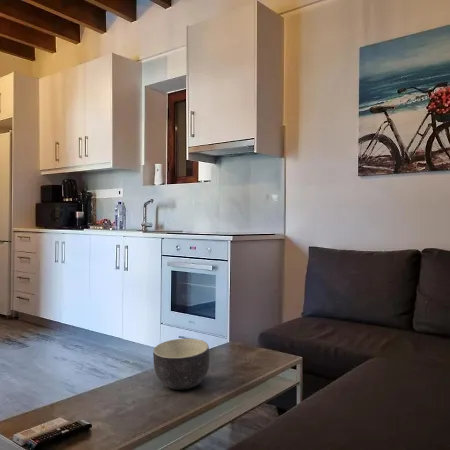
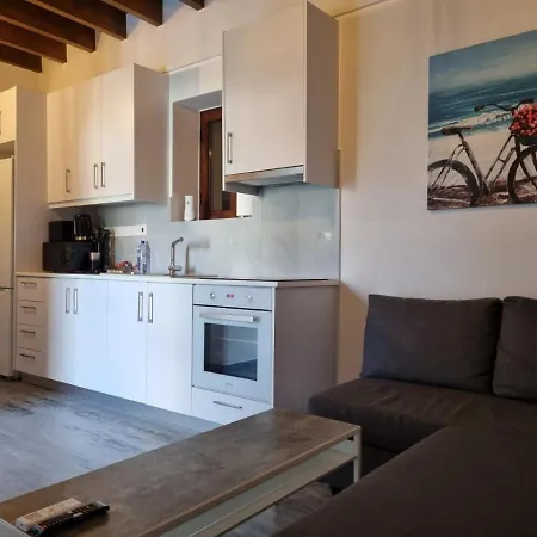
- bowl (181, 365)
